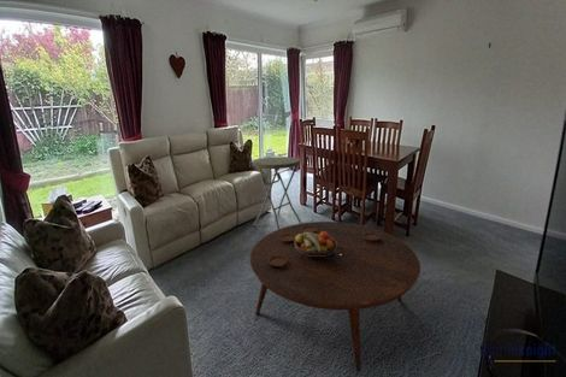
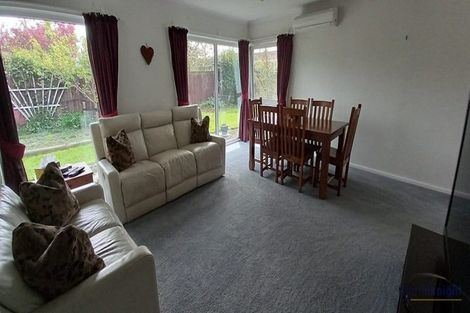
- coffee table (330, 278)
- side table (283, 194)
- fruit bowl (316, 243)
